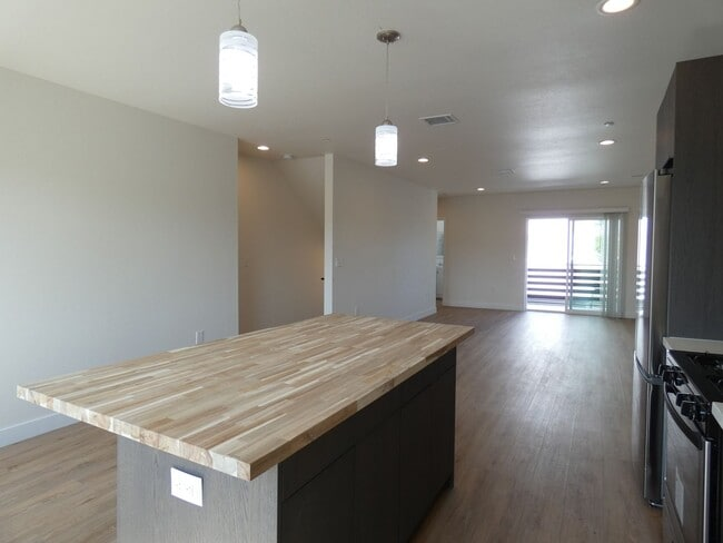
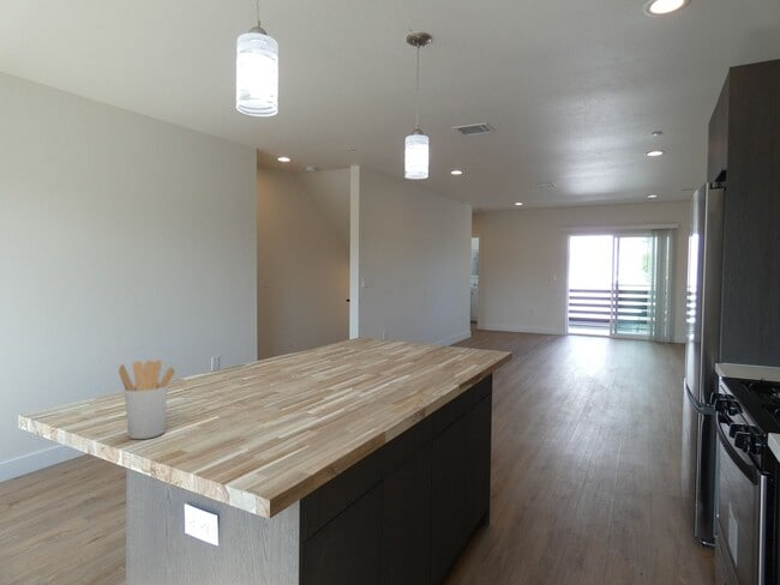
+ utensil holder (146, 396)
